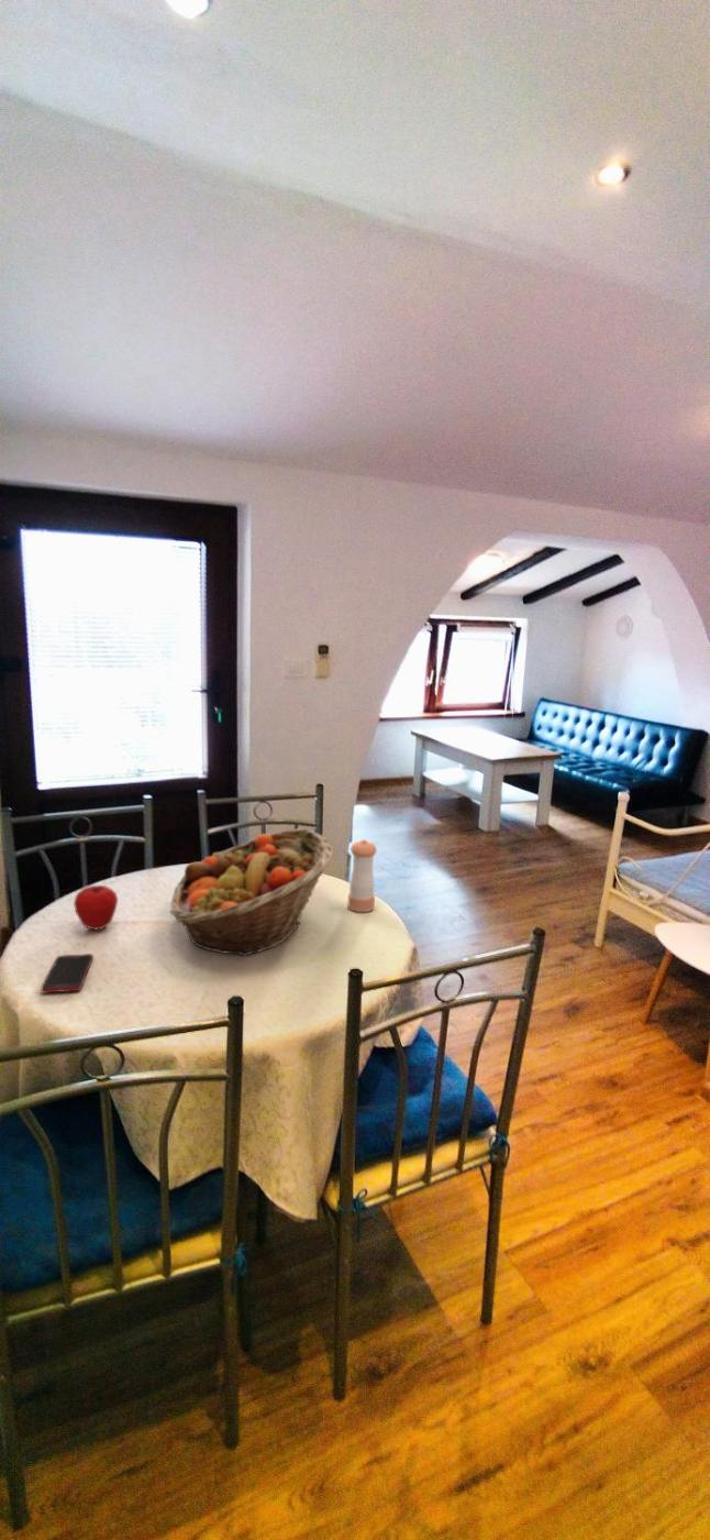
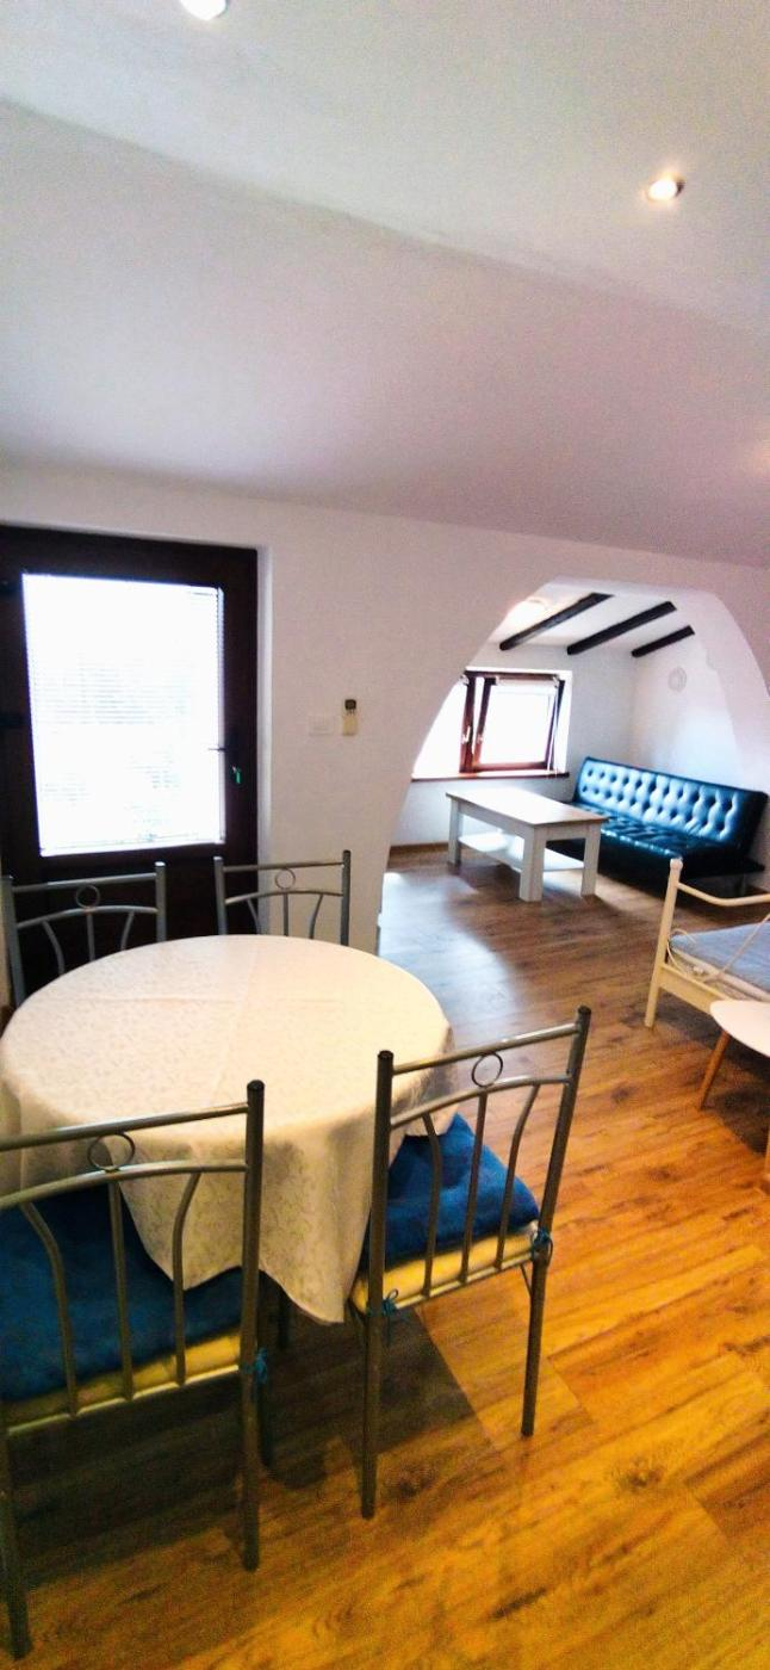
- pepper shaker (362, 873)
- cell phone (68, 972)
- fruit basket (252, 884)
- apple (96, 906)
